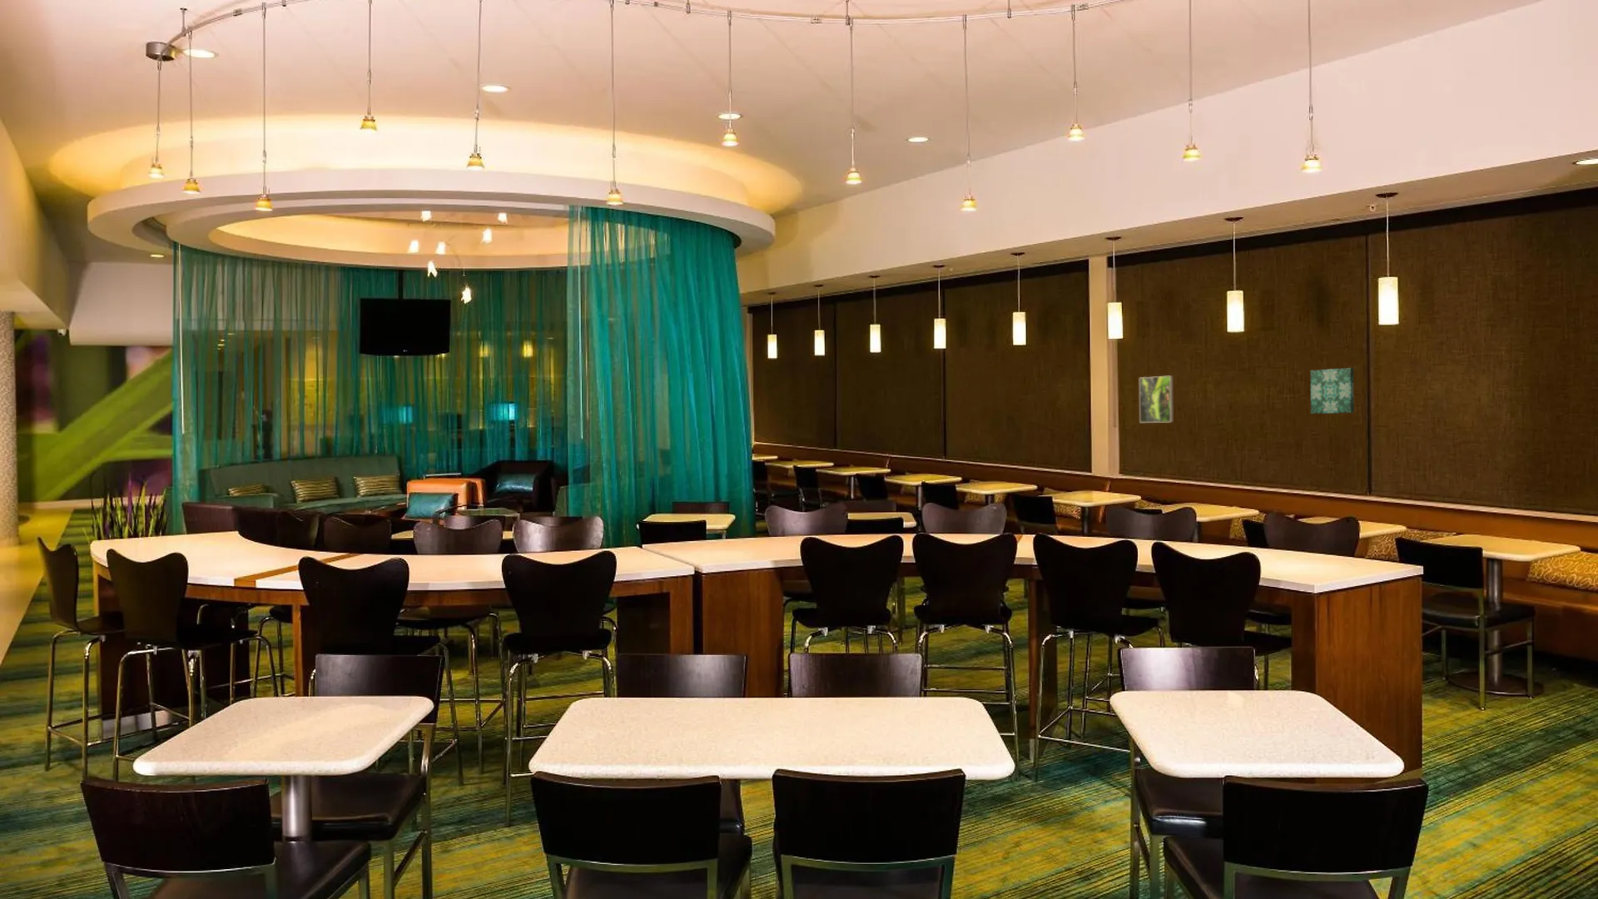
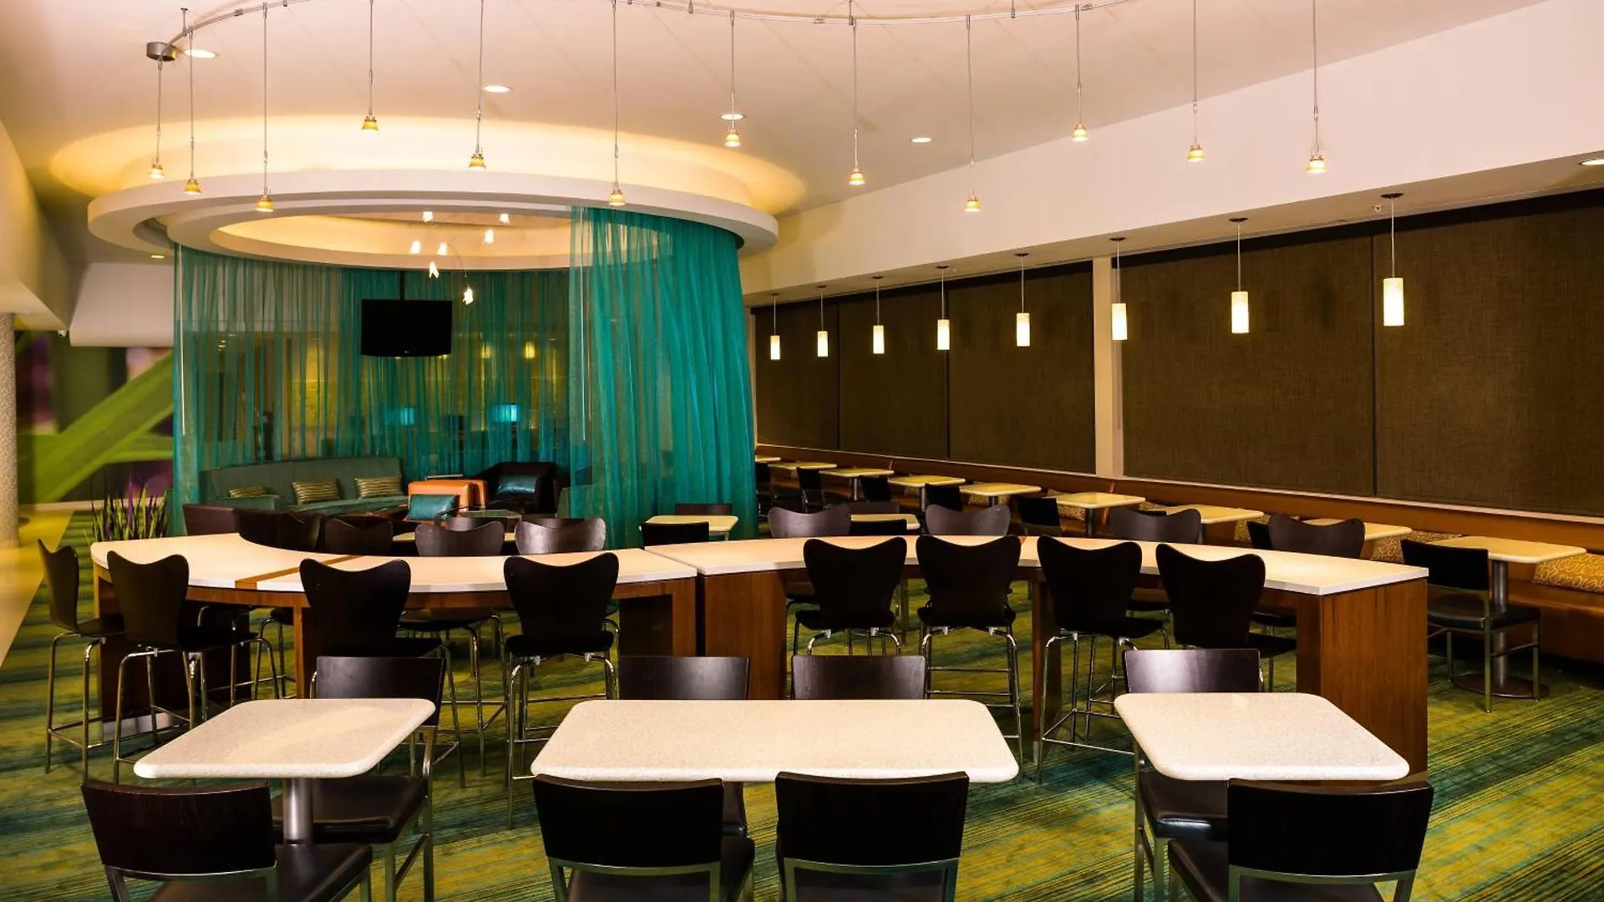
- wall art (1331, 391)
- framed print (1156, 400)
